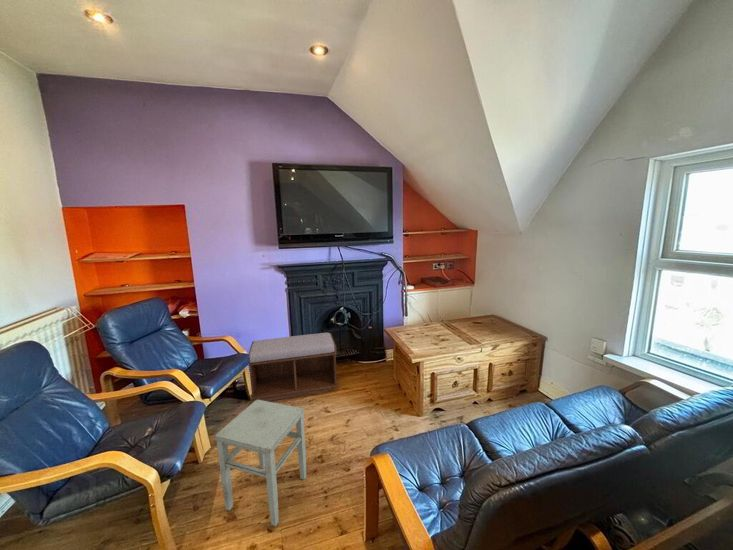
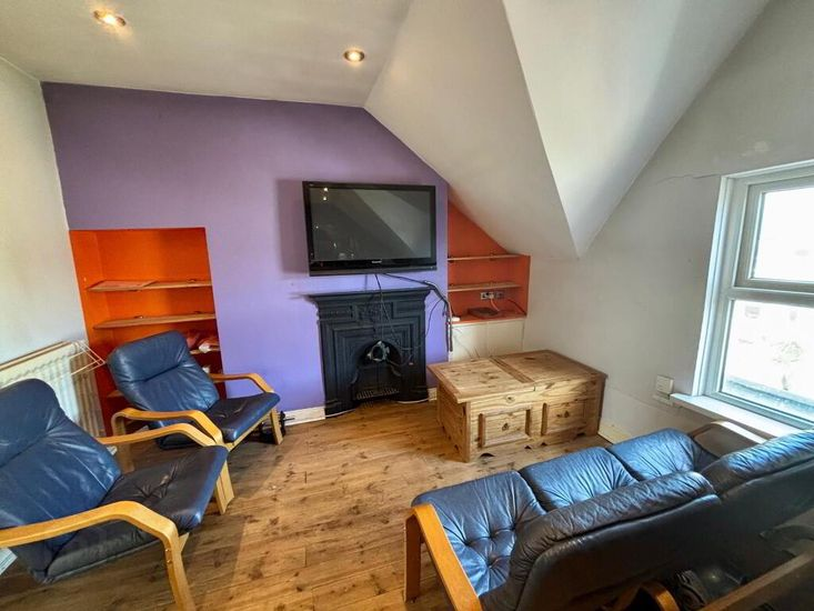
- bench (294, 365)
- stool (265, 457)
